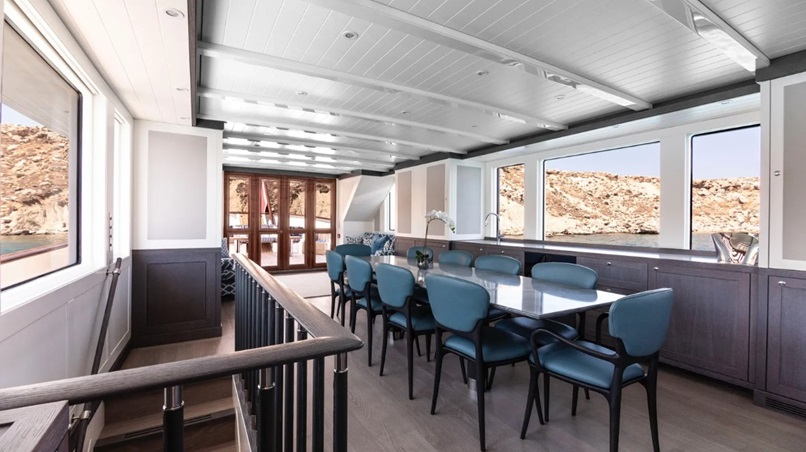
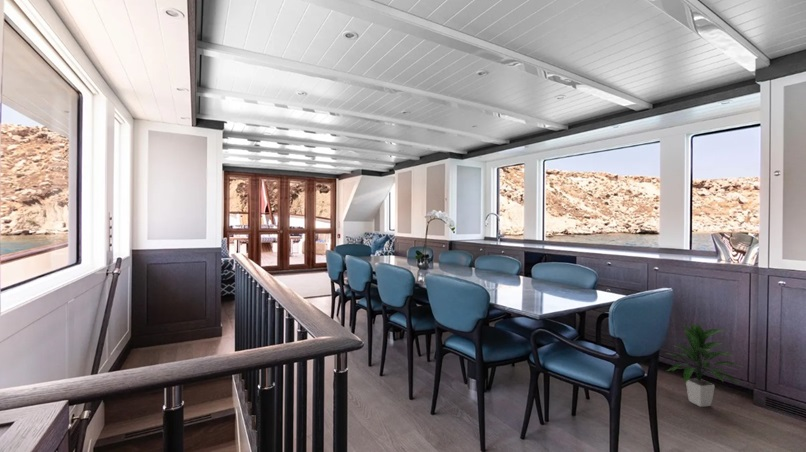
+ indoor plant (698, 361)
